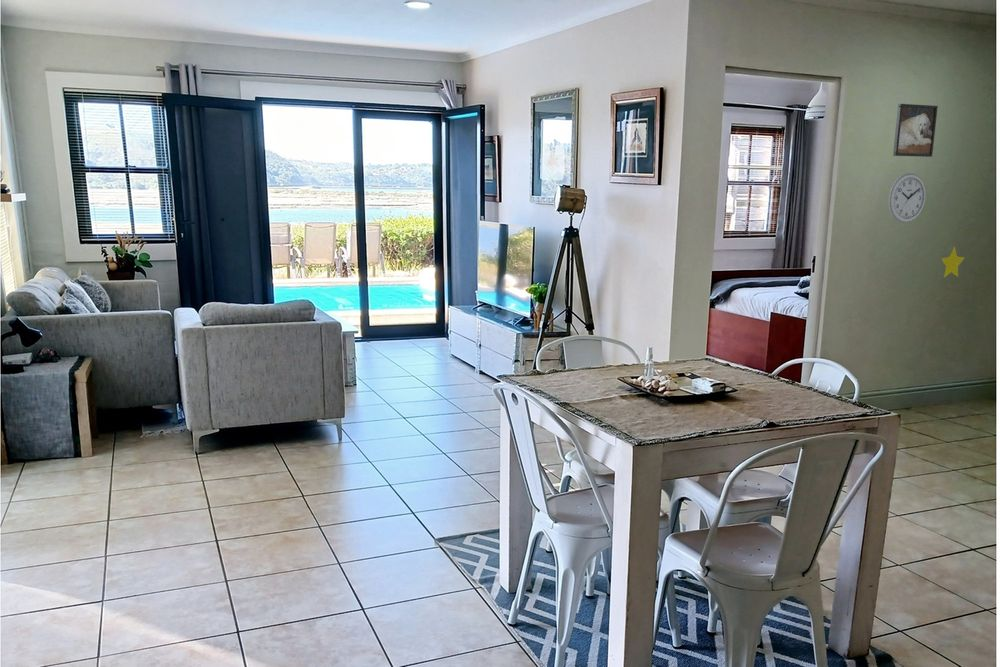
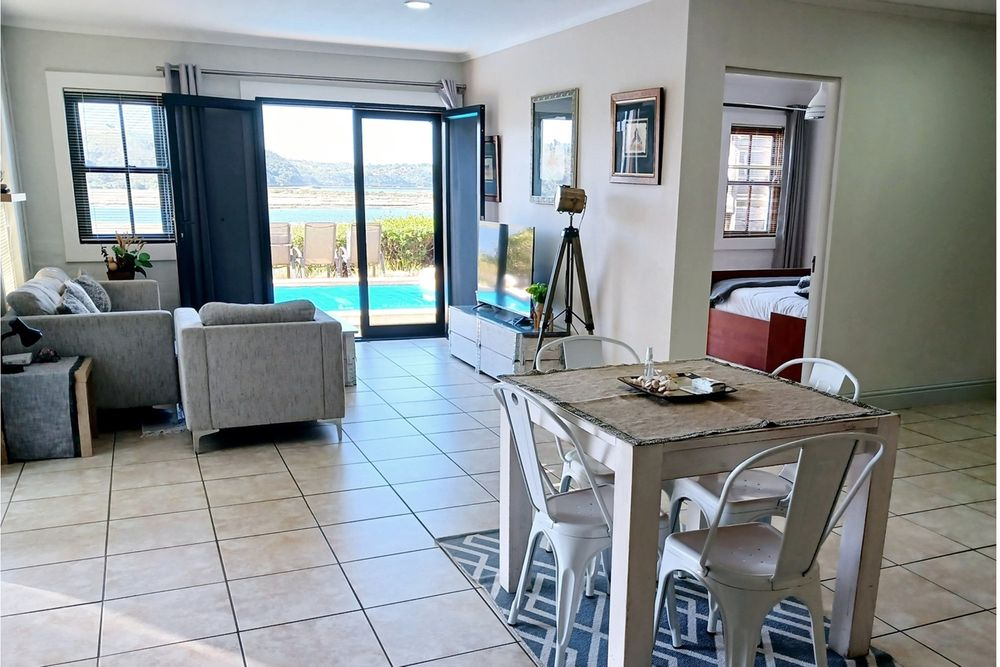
- wall clock (908, 198)
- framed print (915, 130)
- decorative star (952, 261)
